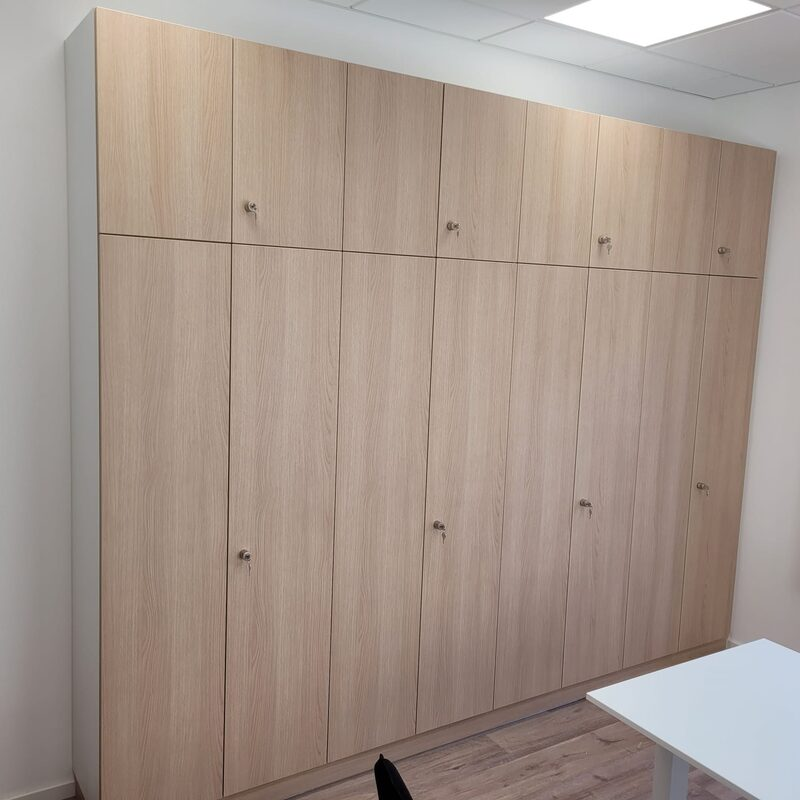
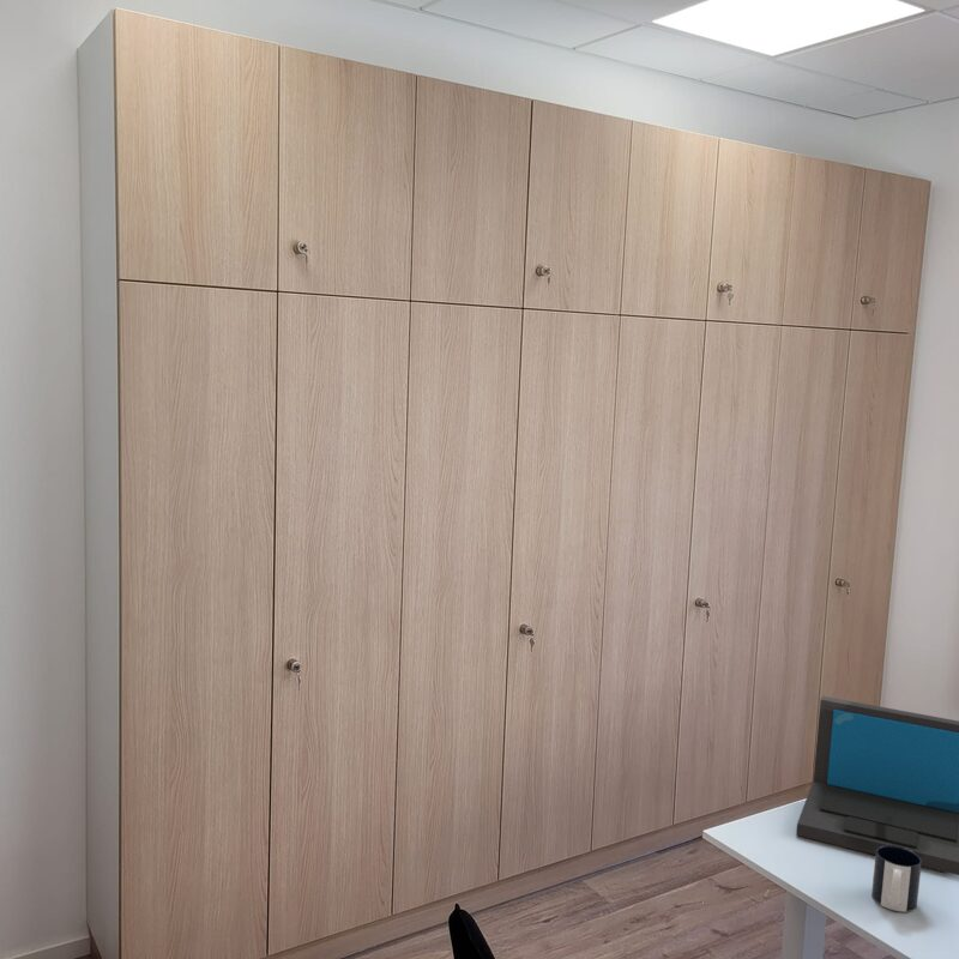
+ laptop (891, 779)
+ mug (895, 882)
